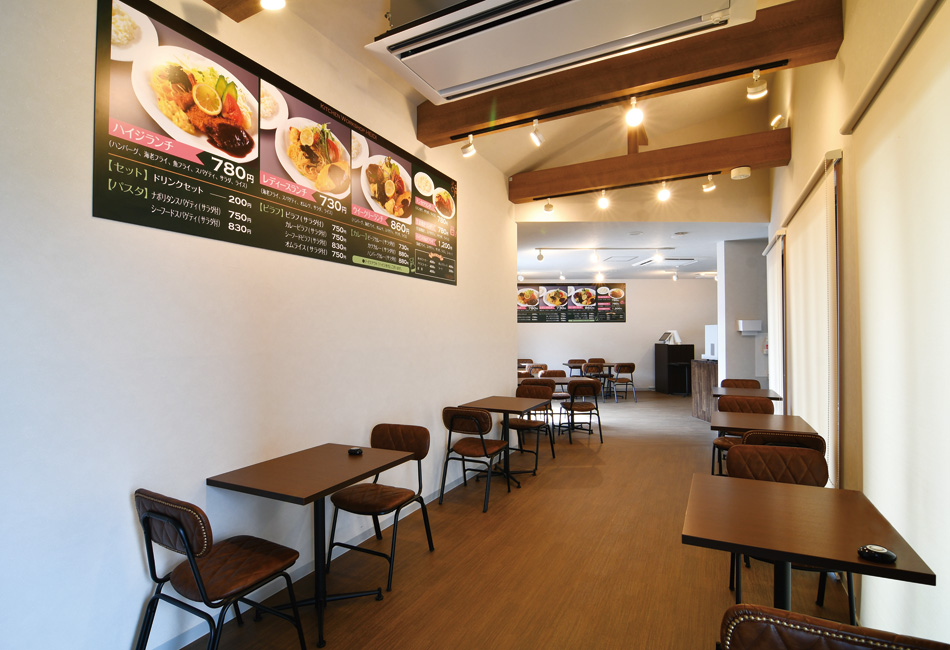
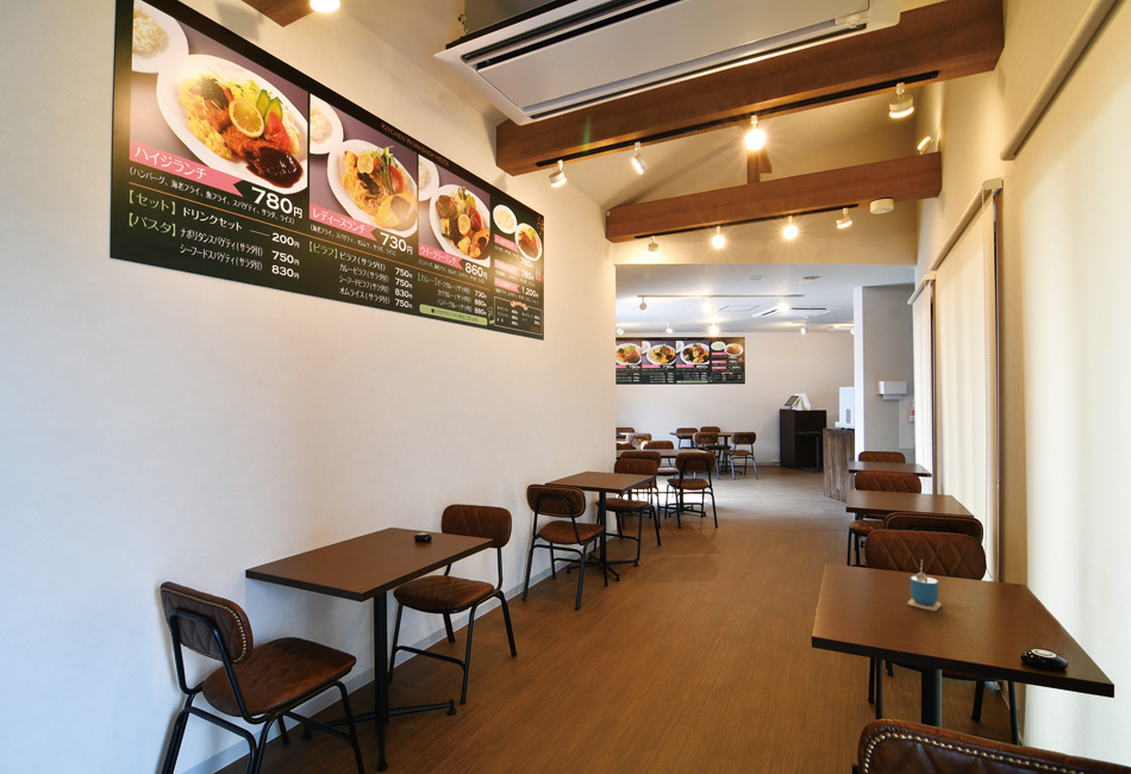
+ cup (924, 582)
